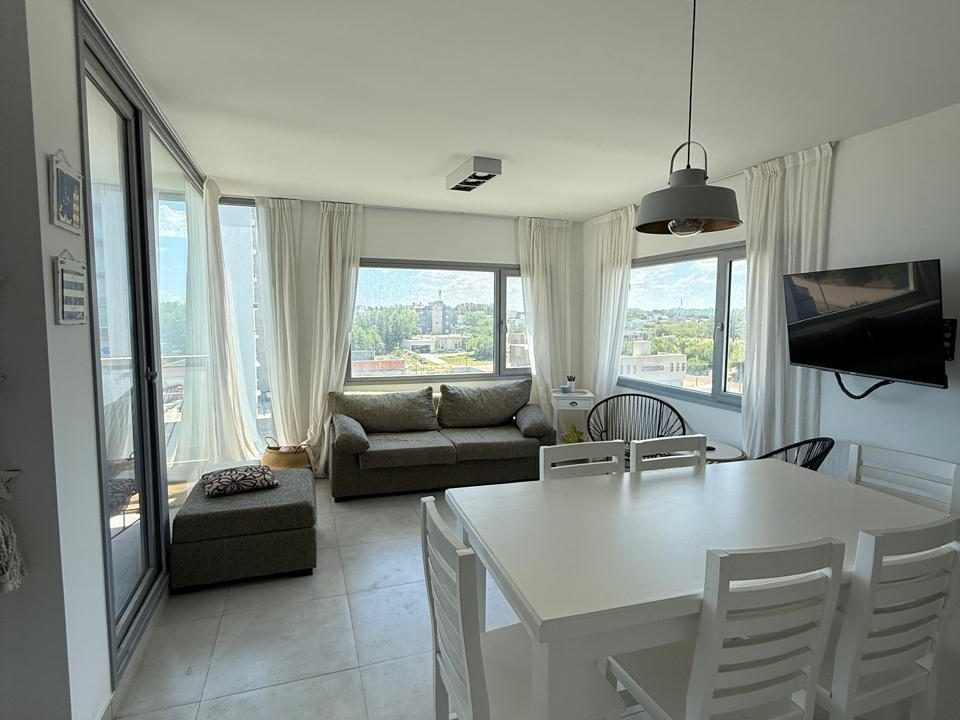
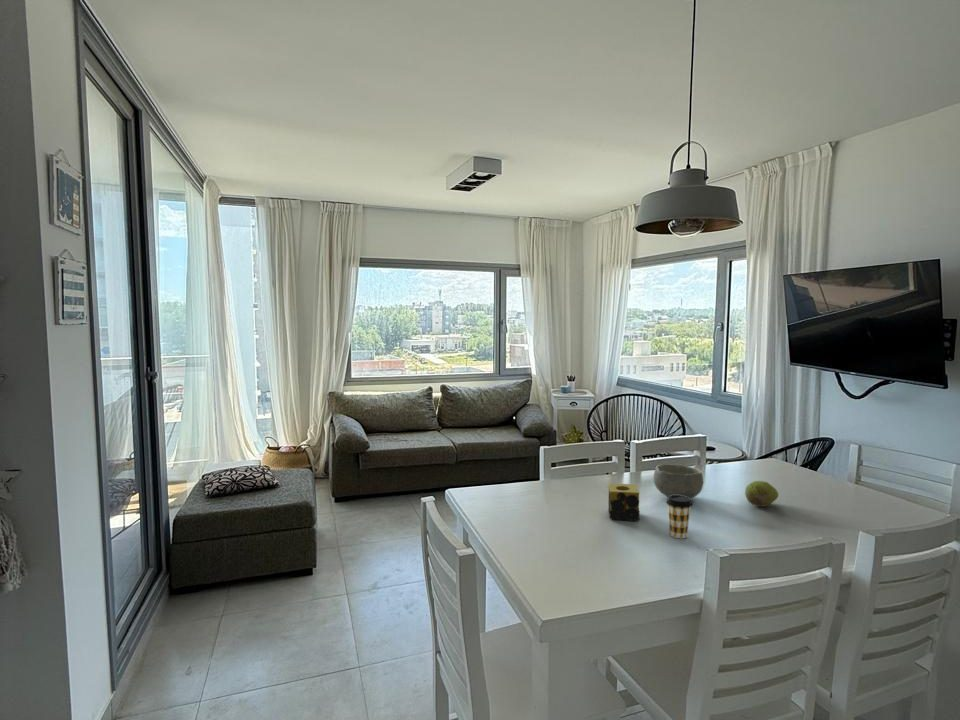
+ coffee cup (678, 516)
+ bowl (677, 483)
+ candle (623, 501)
+ fruit (761, 492)
